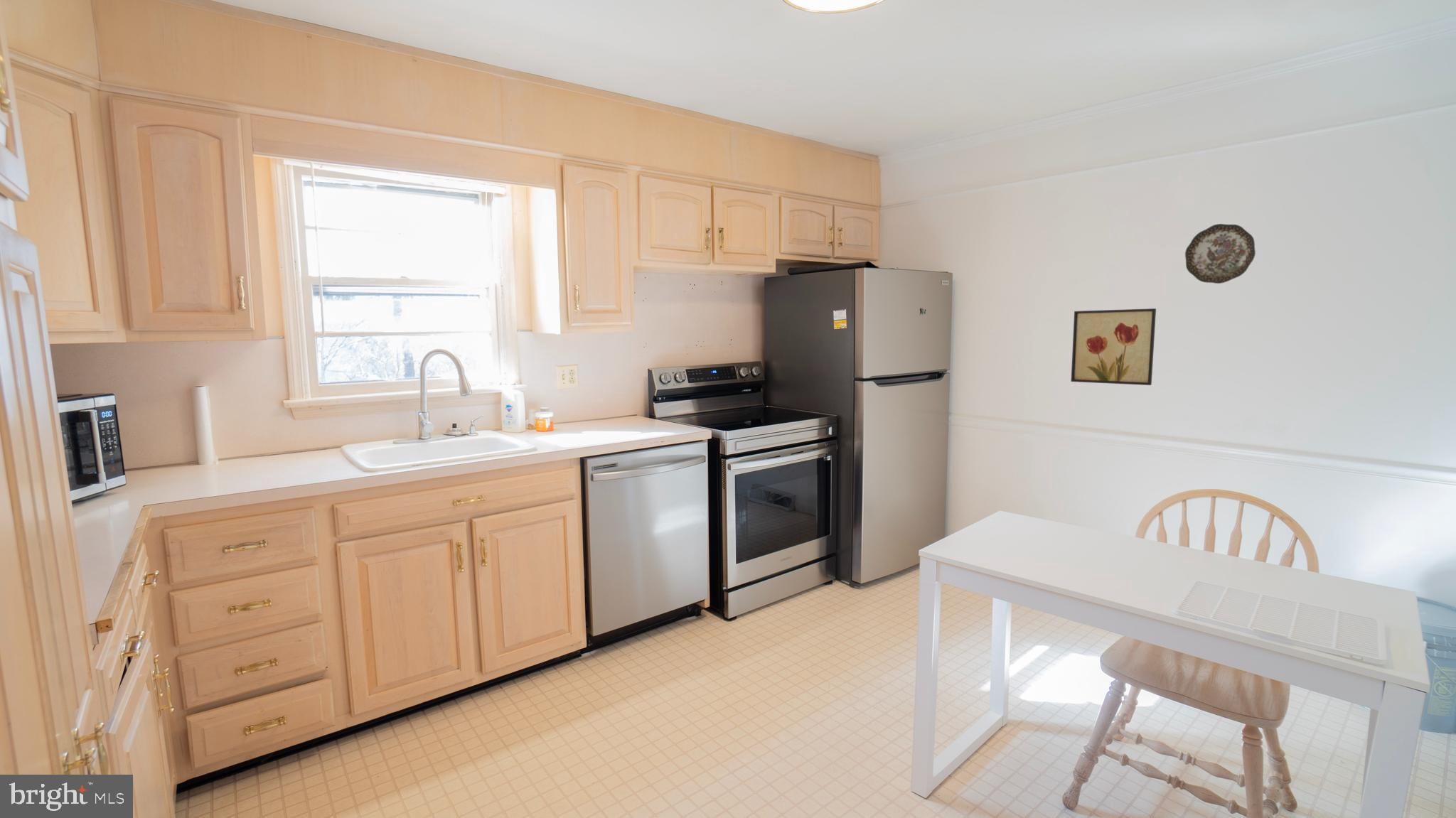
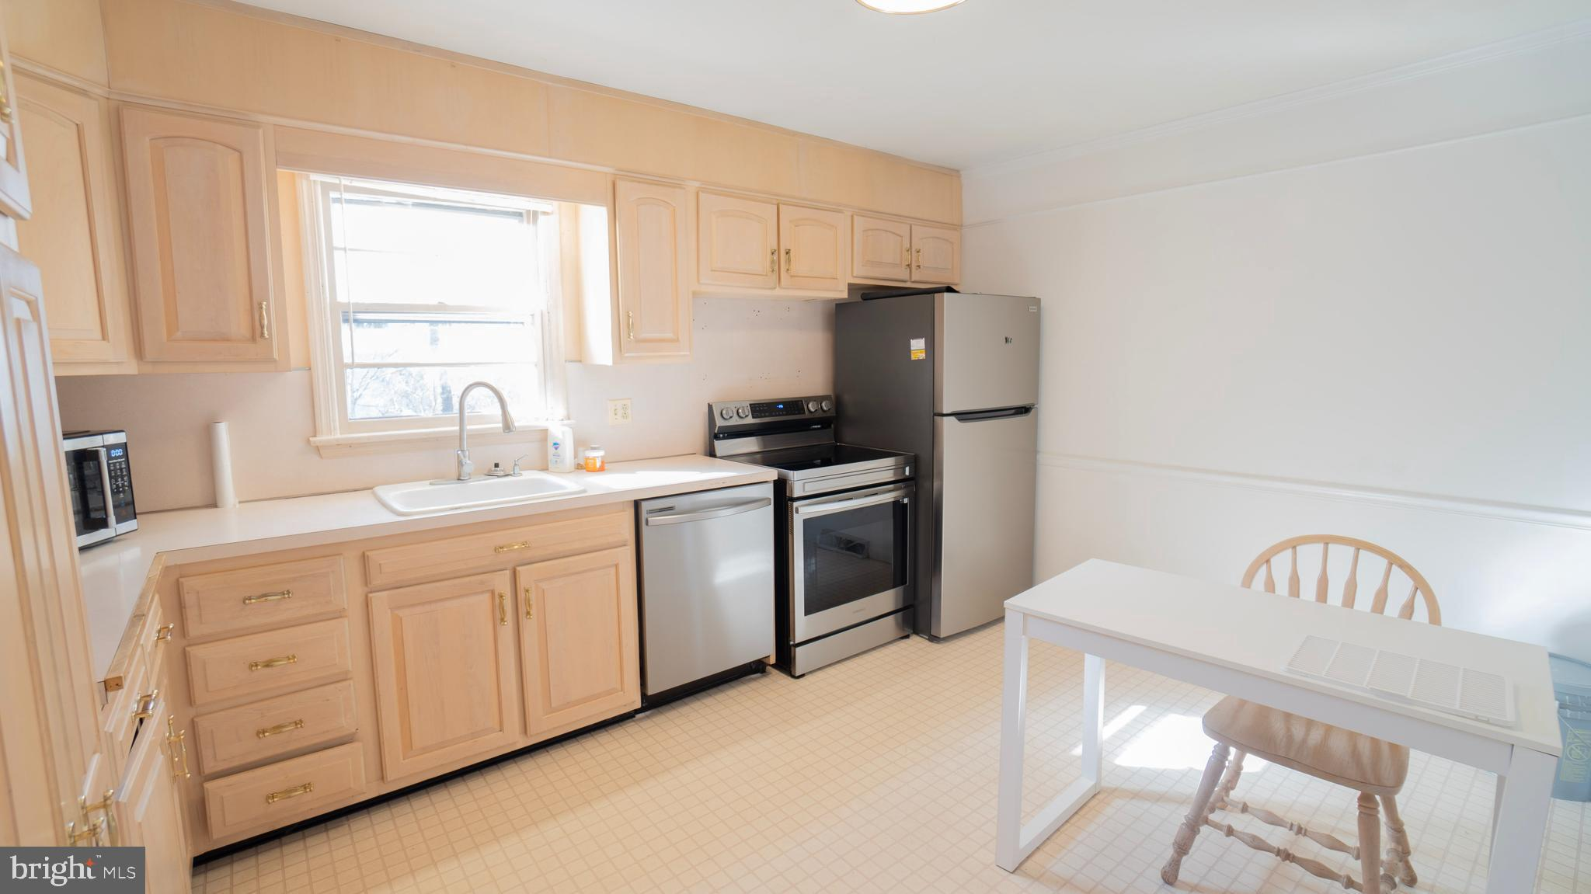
- wall art (1112, 346)
- decorative plate (1219, 254)
